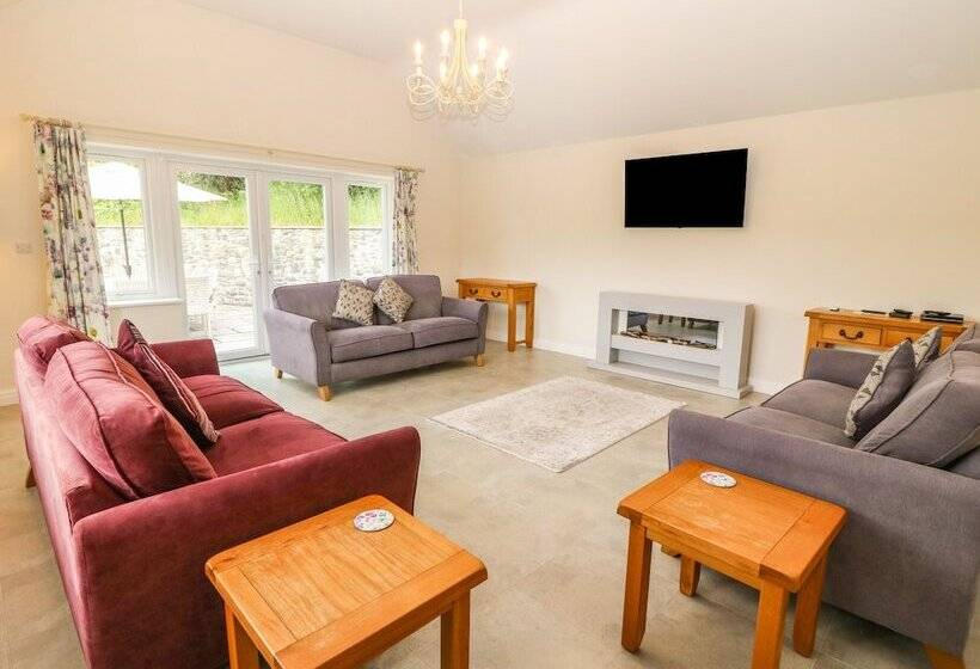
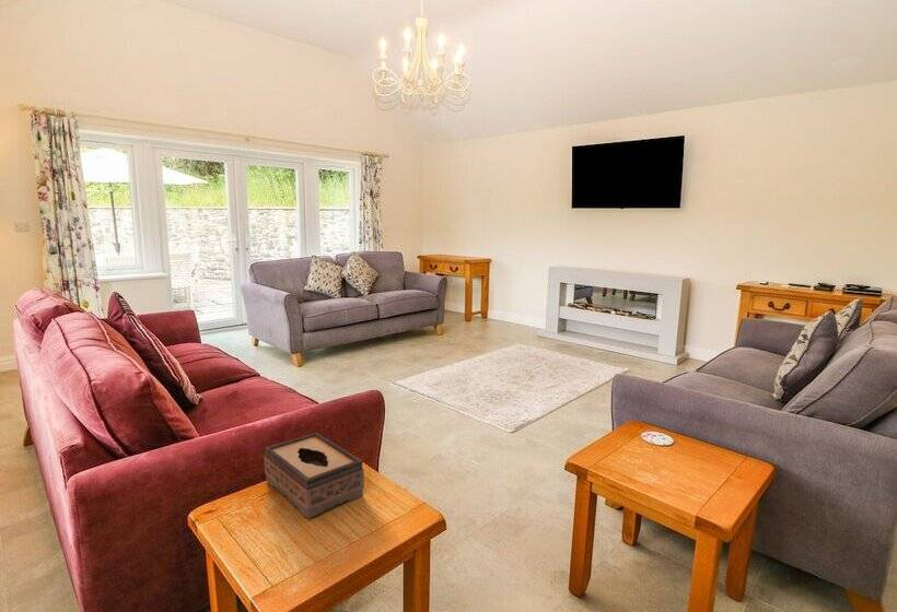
+ tissue box (312, 471)
